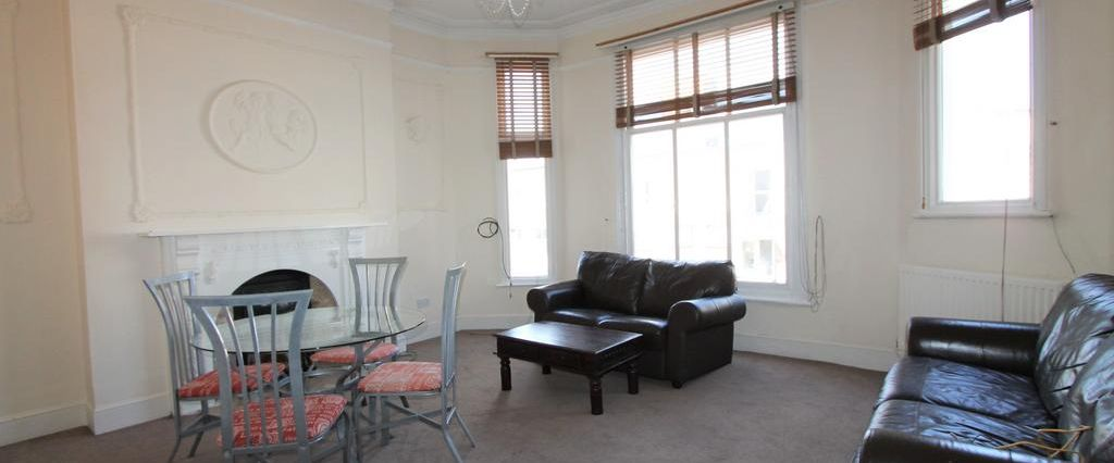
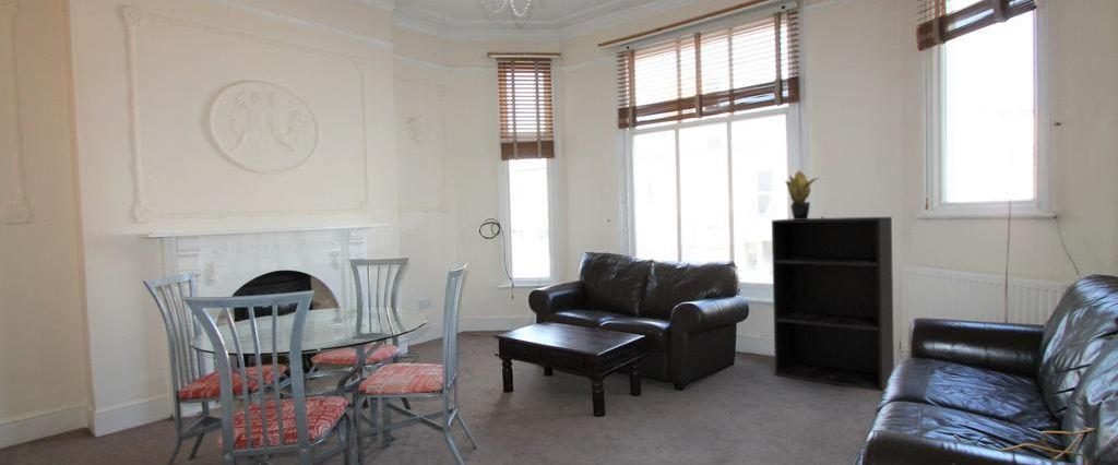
+ bookshelf (832, 297)
+ potted plant (800, 193)
